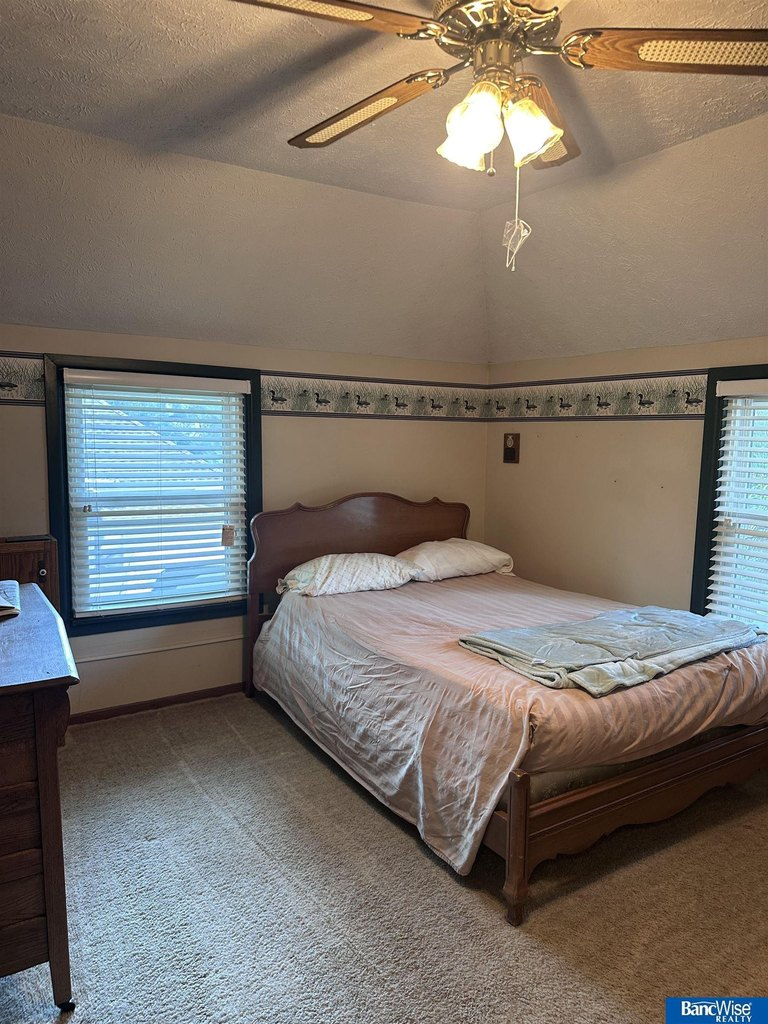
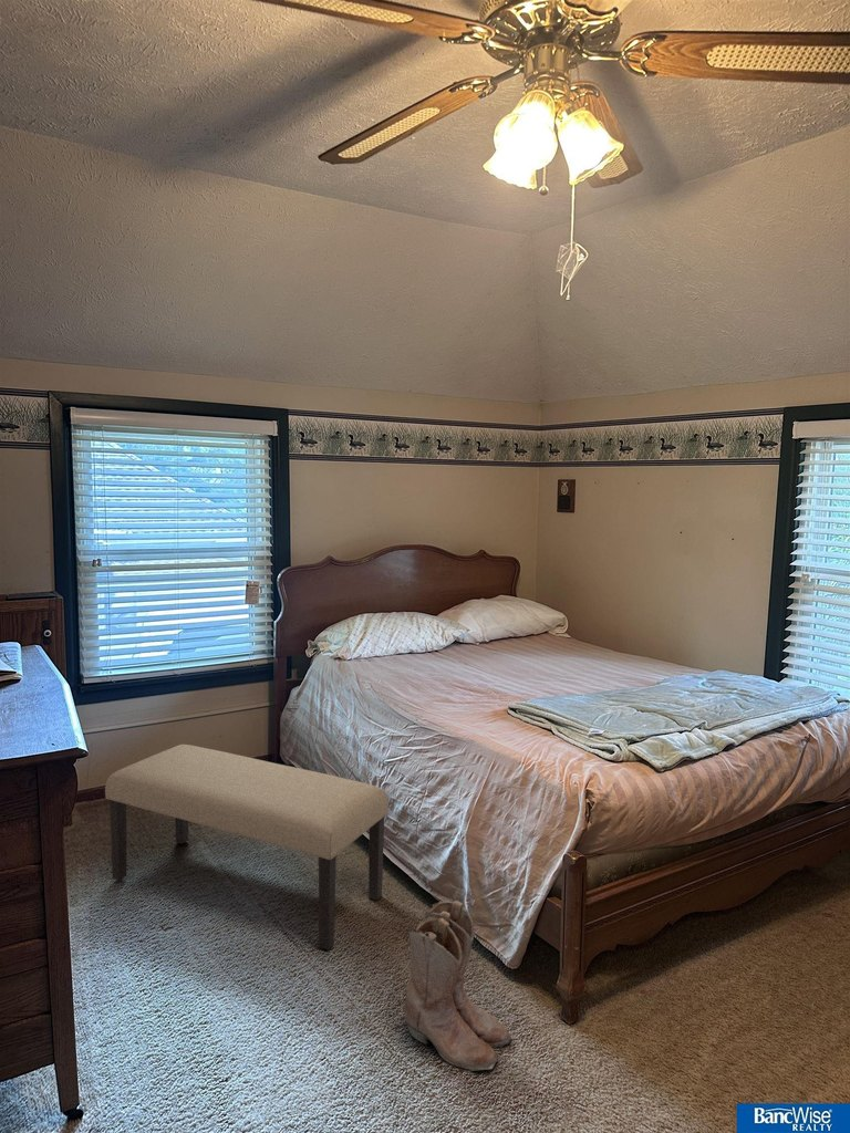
+ bench (245, 831)
+ boots (459, 977)
